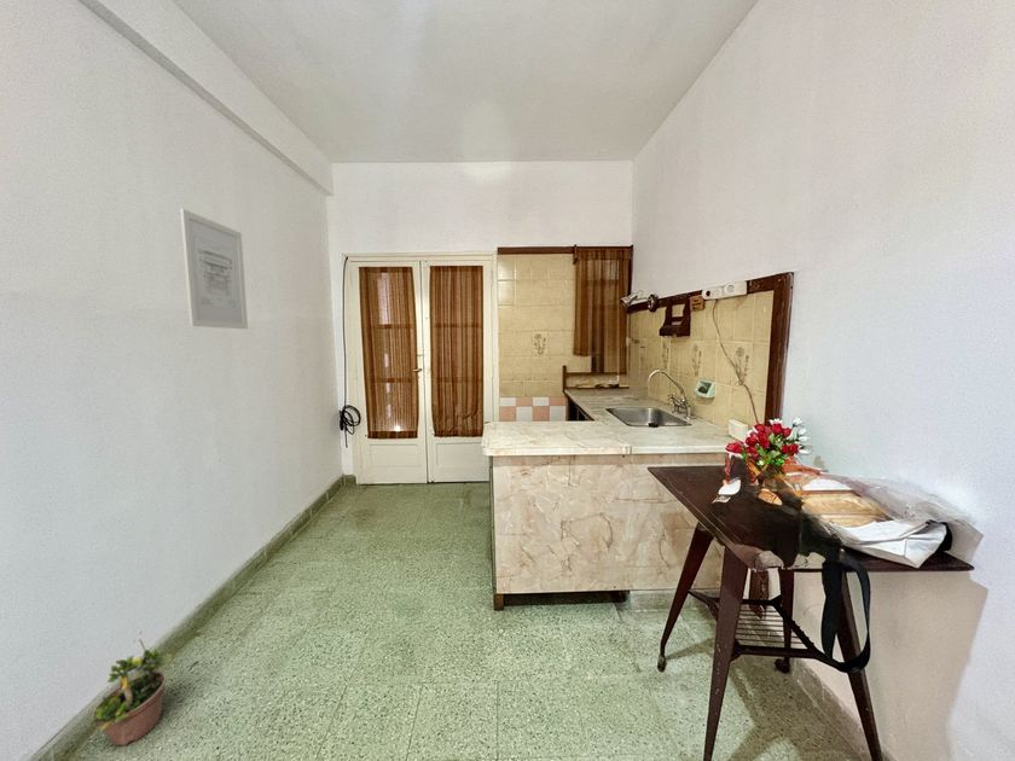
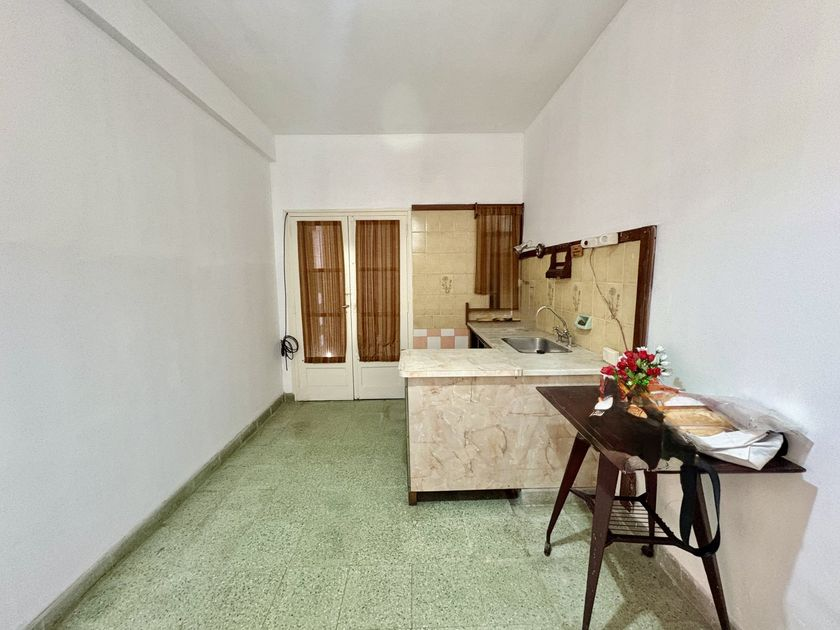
- potted plant (127, 685)
- wall art (218, 275)
